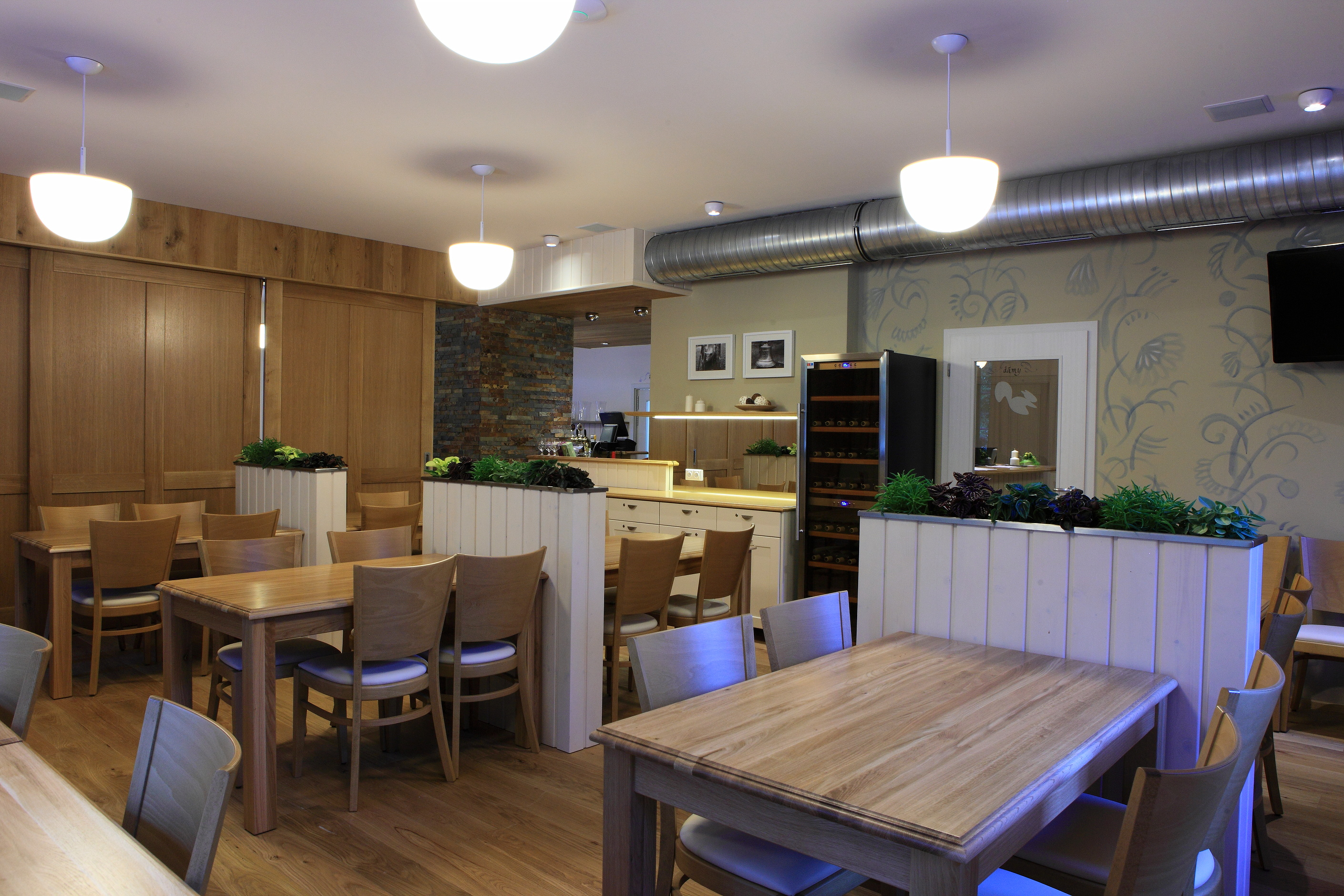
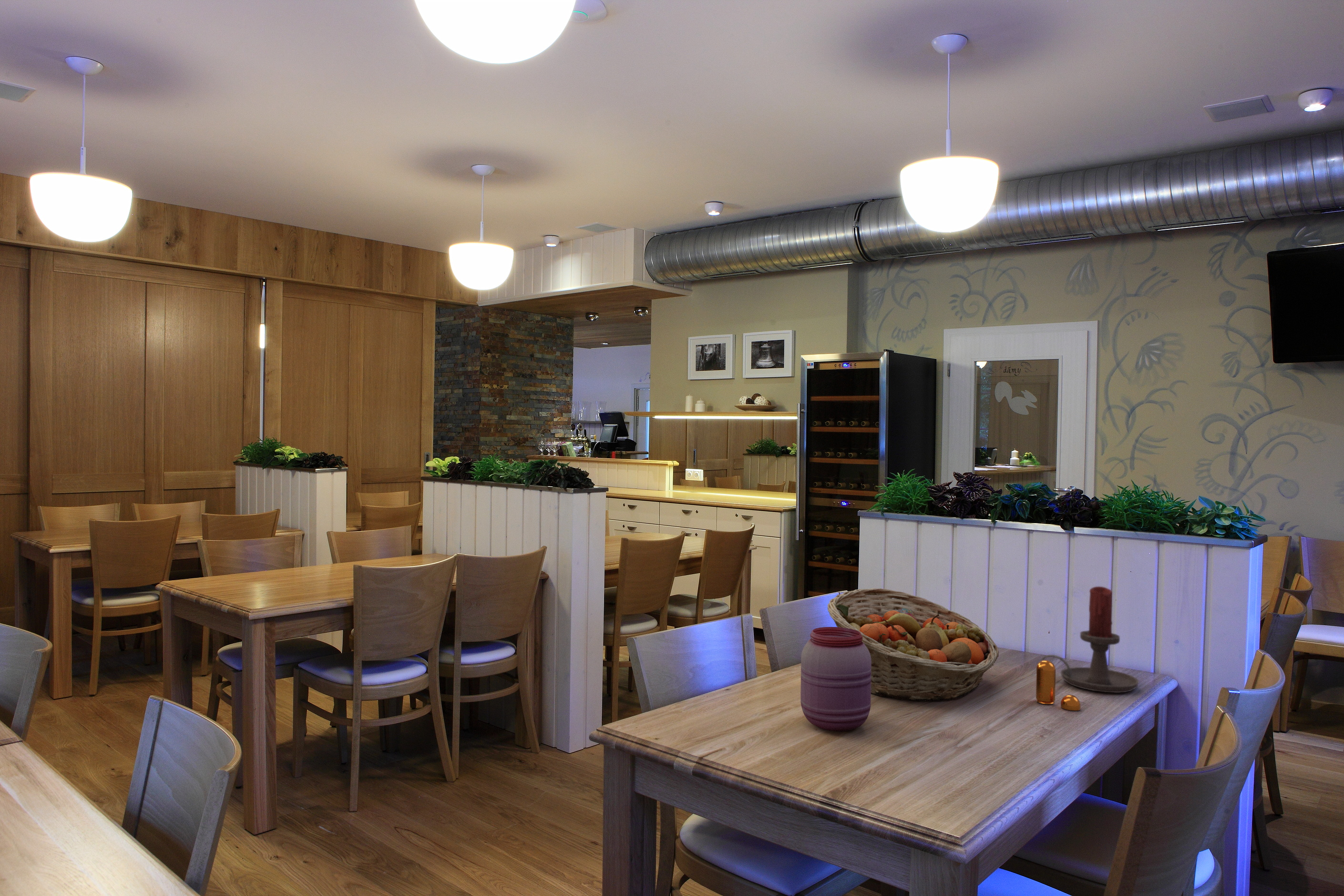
+ fruit basket (911, 641)
+ candle holder (1088, 634)
+ jar (835, 678)
+ pepper shaker (1055, 684)
